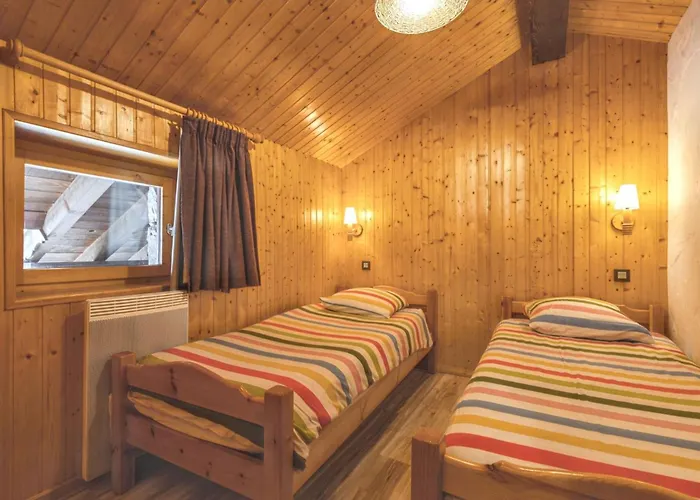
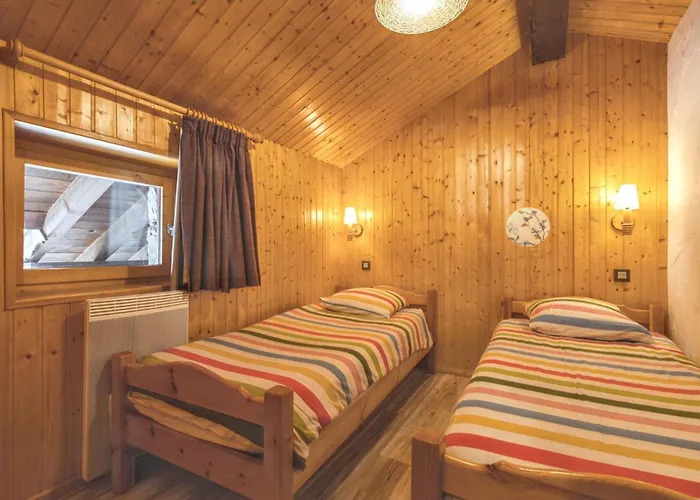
+ decorative plate (527, 227)
